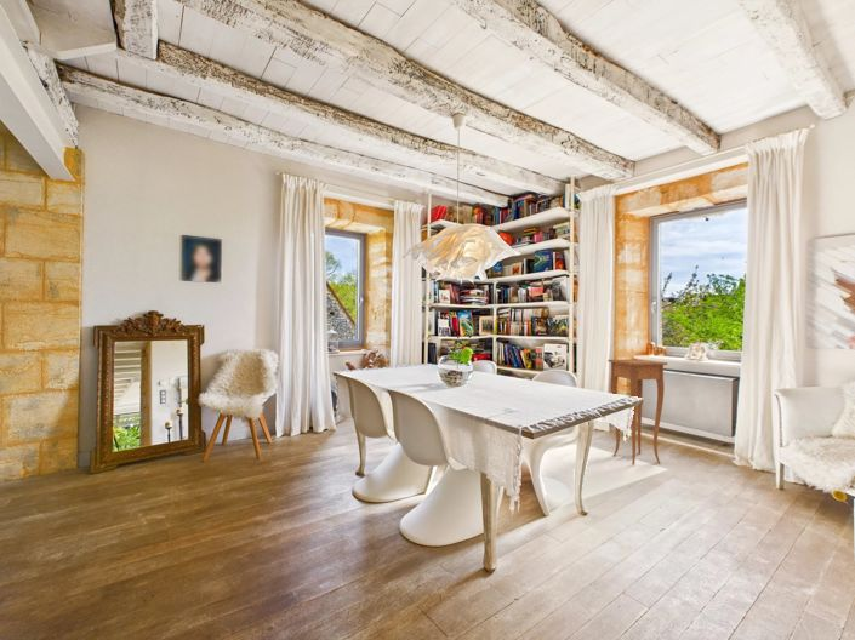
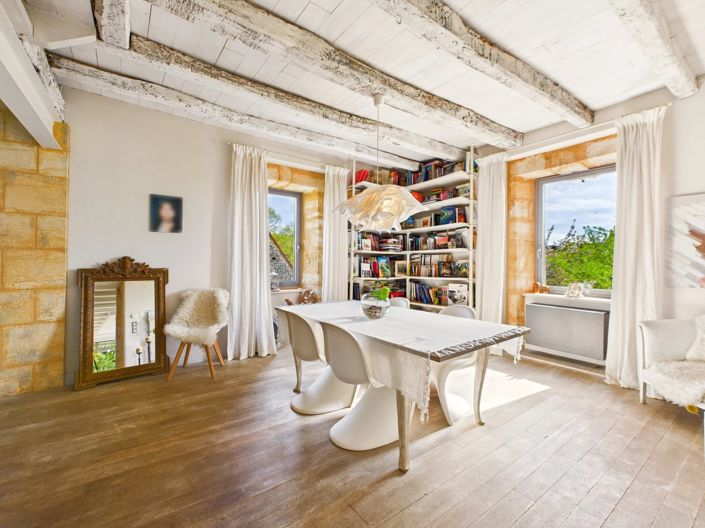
- side table (635, 410)
